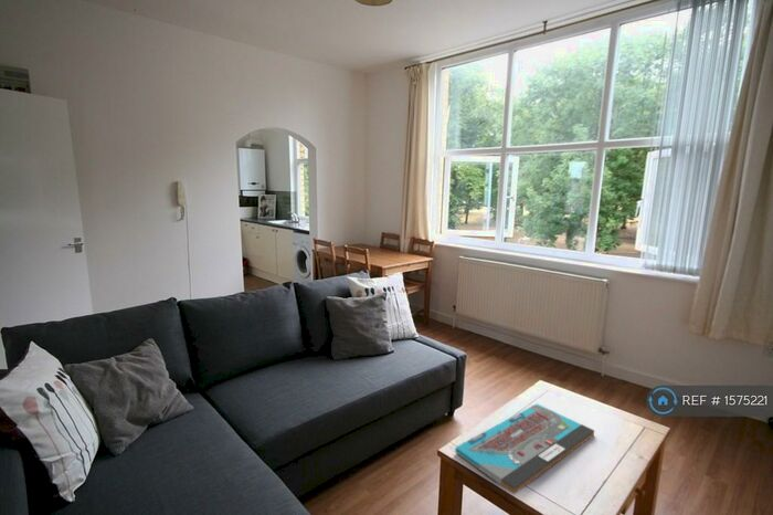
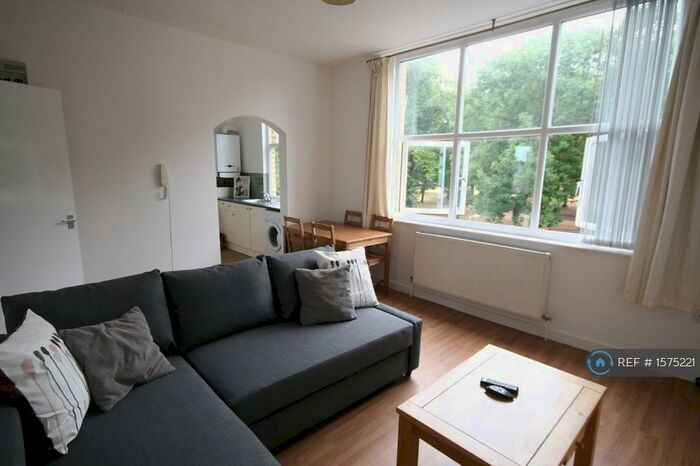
- board game (527, 439)
